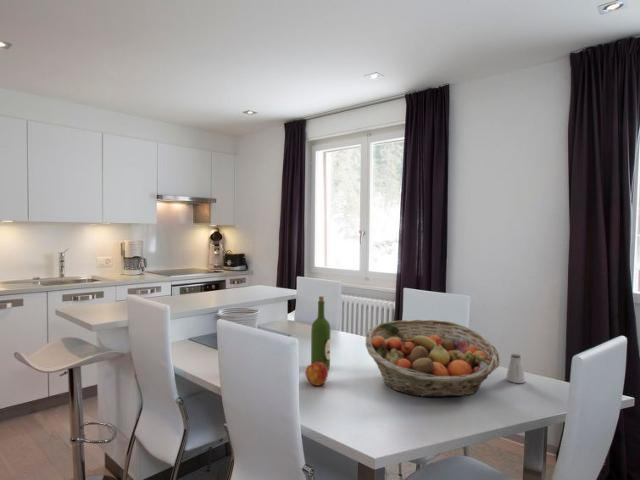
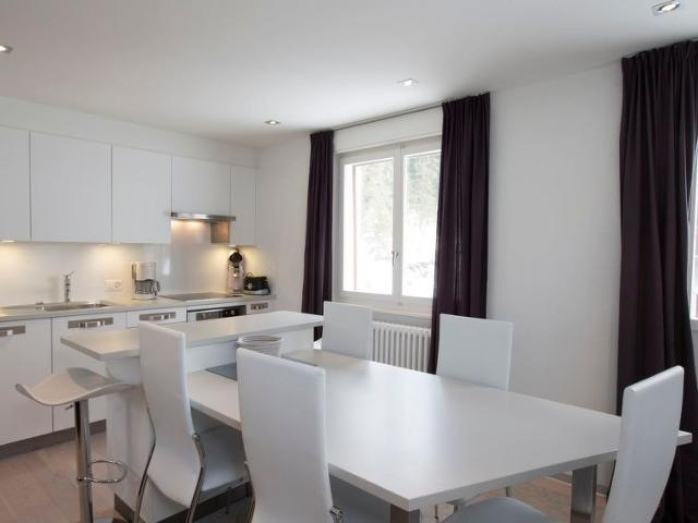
- saltshaker (515, 367)
- fruit basket (429, 355)
- apple (316, 373)
- wine bottle (320, 332)
